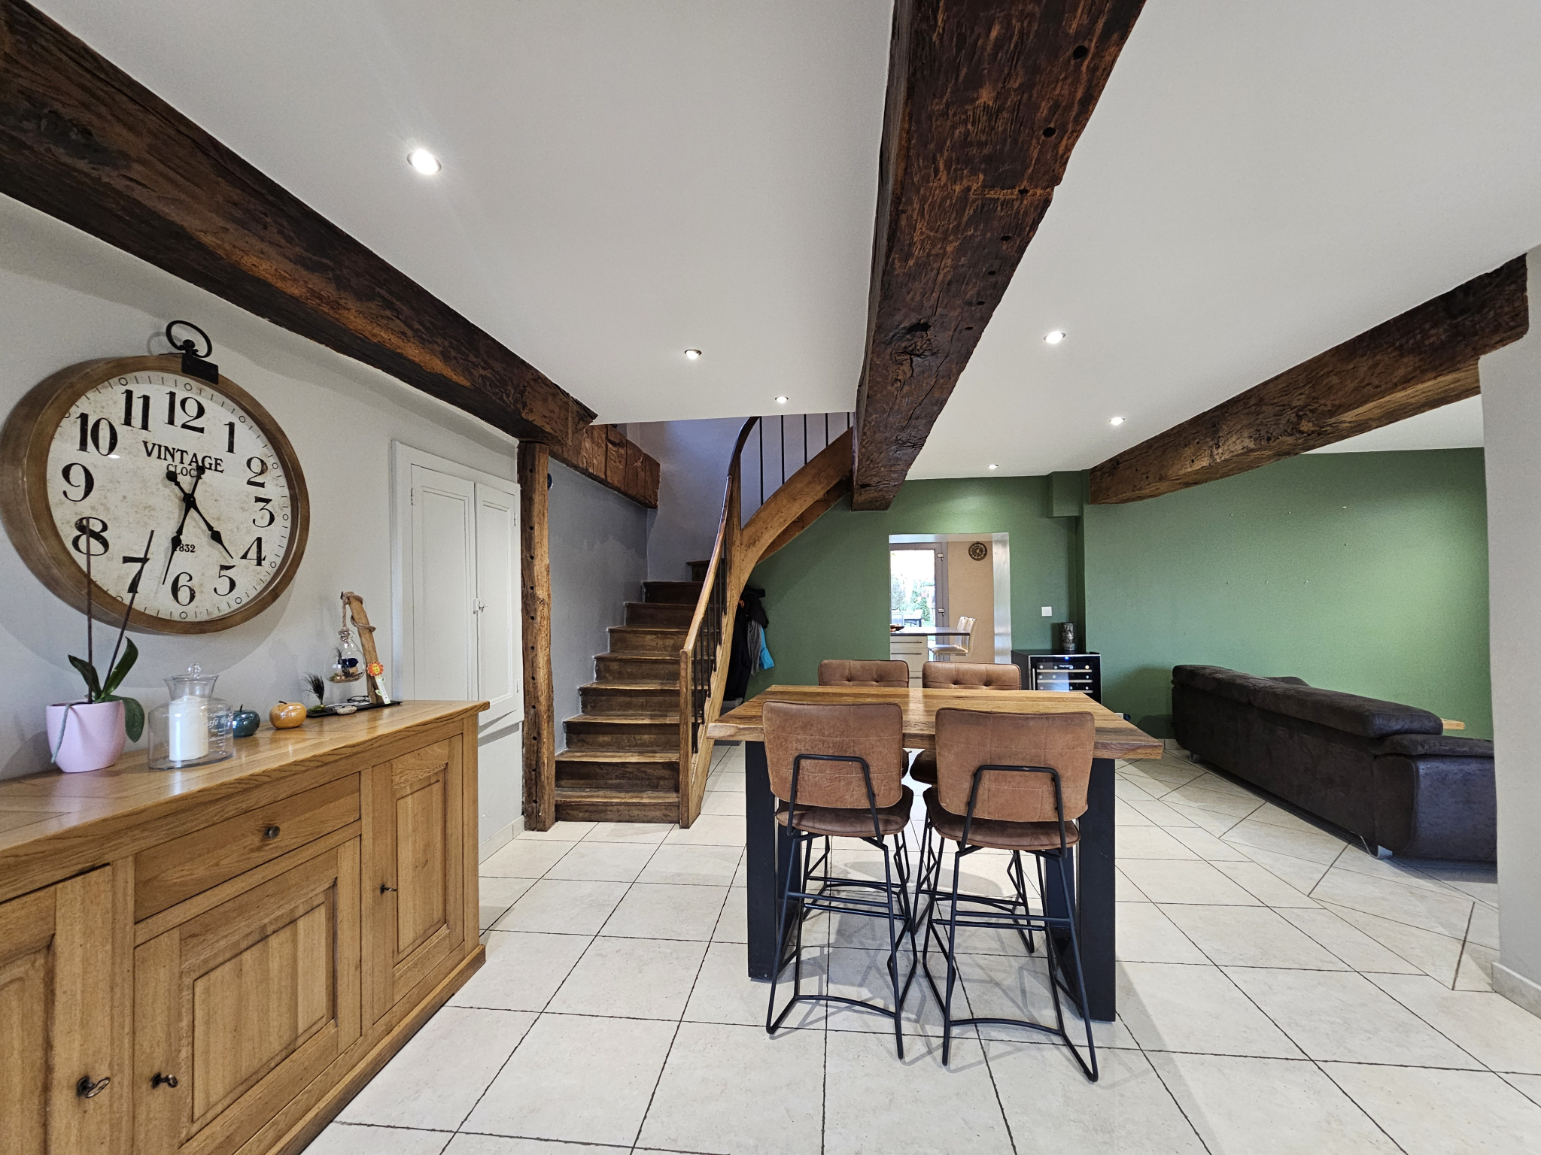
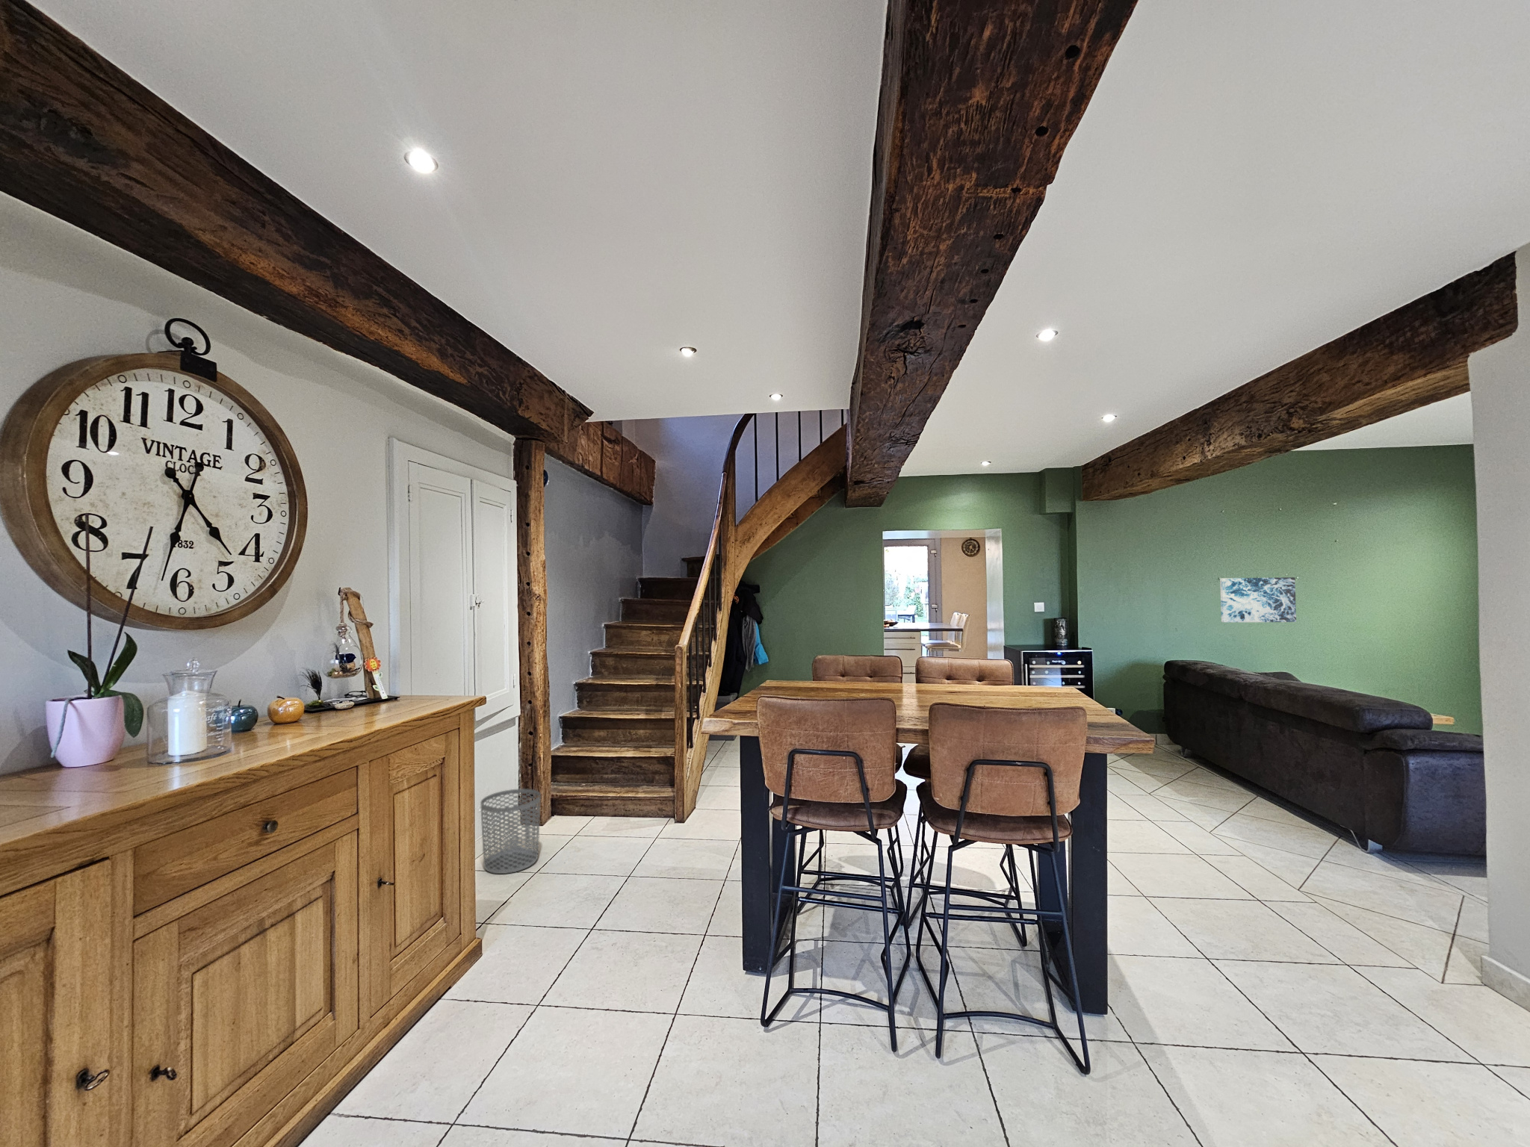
+ wall art (1258, 600)
+ waste bin (511, 830)
